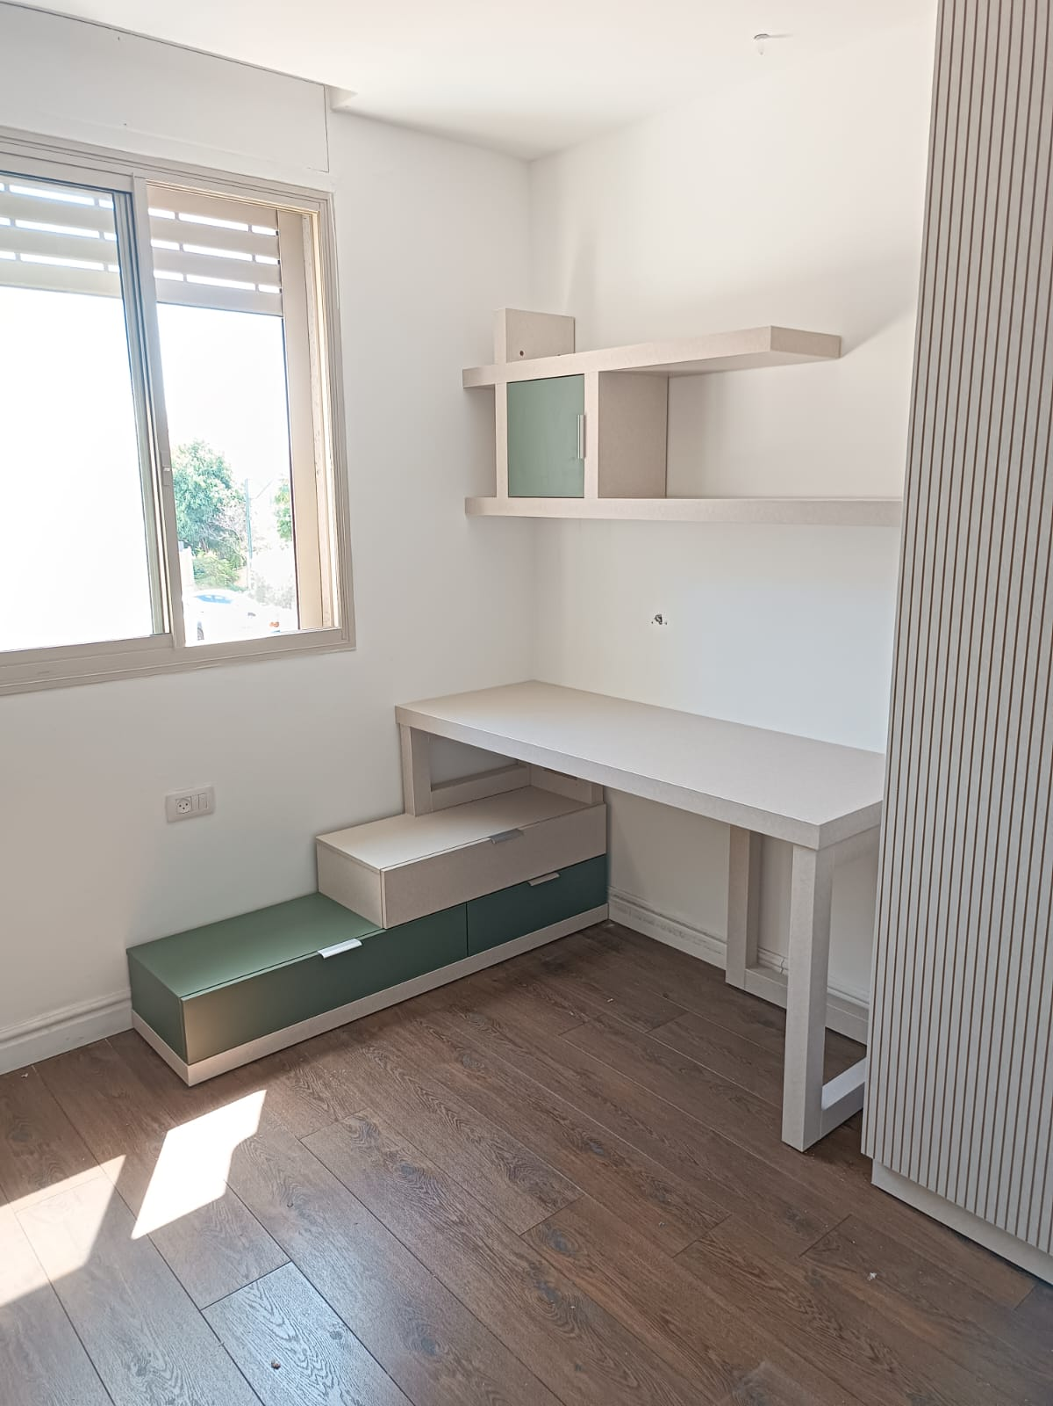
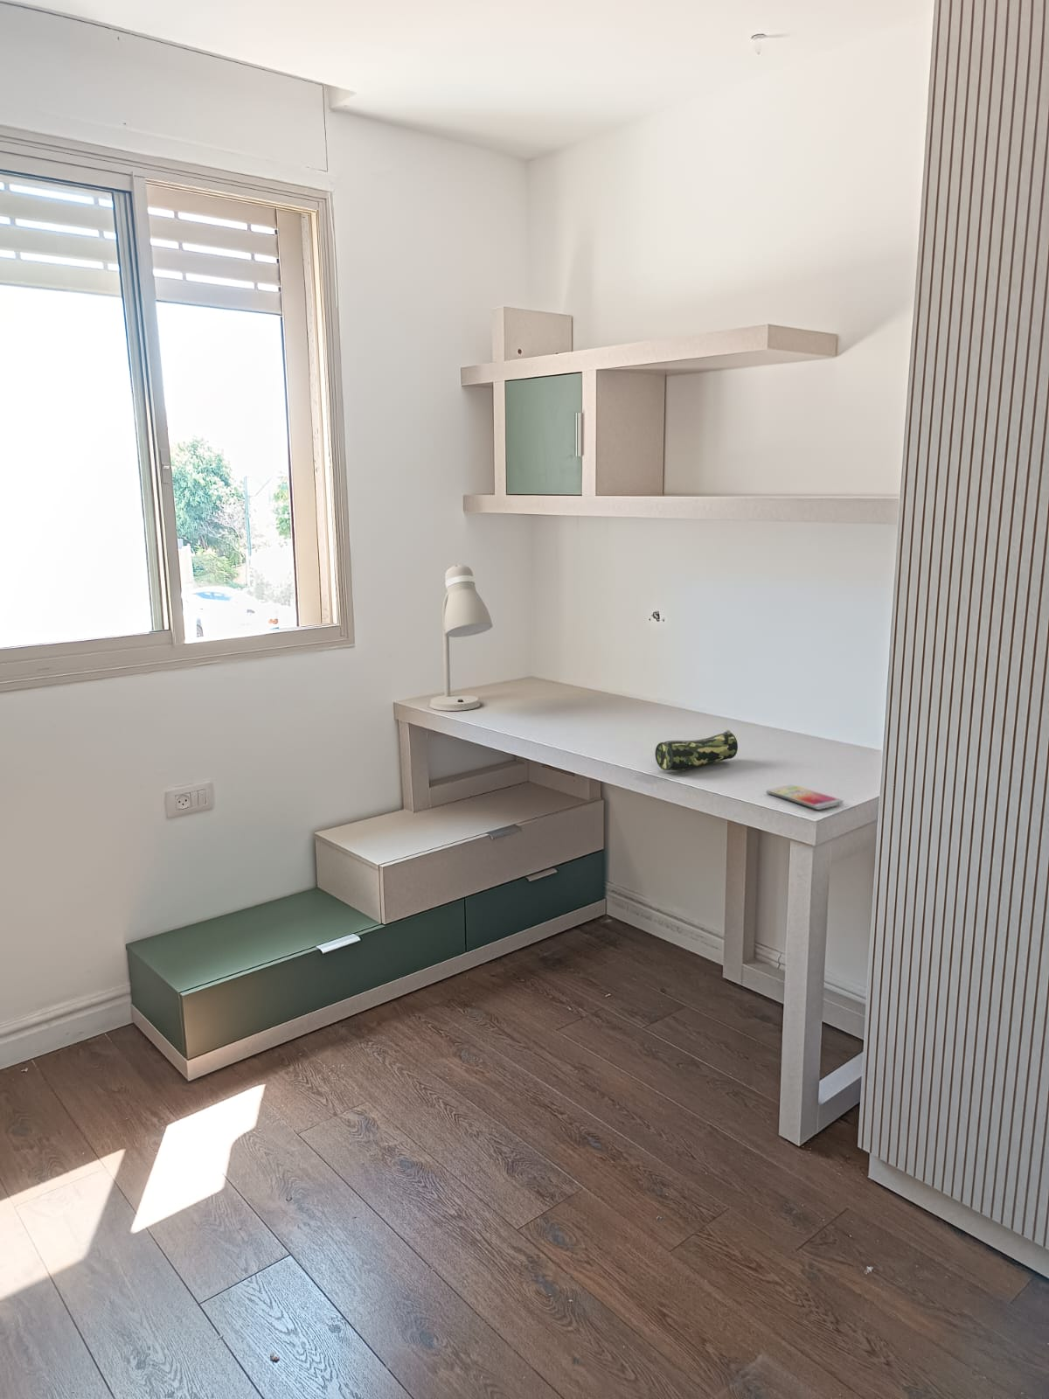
+ pencil case (697, 751)
+ smartphone (803, 796)
+ desk lamp (458, 637)
